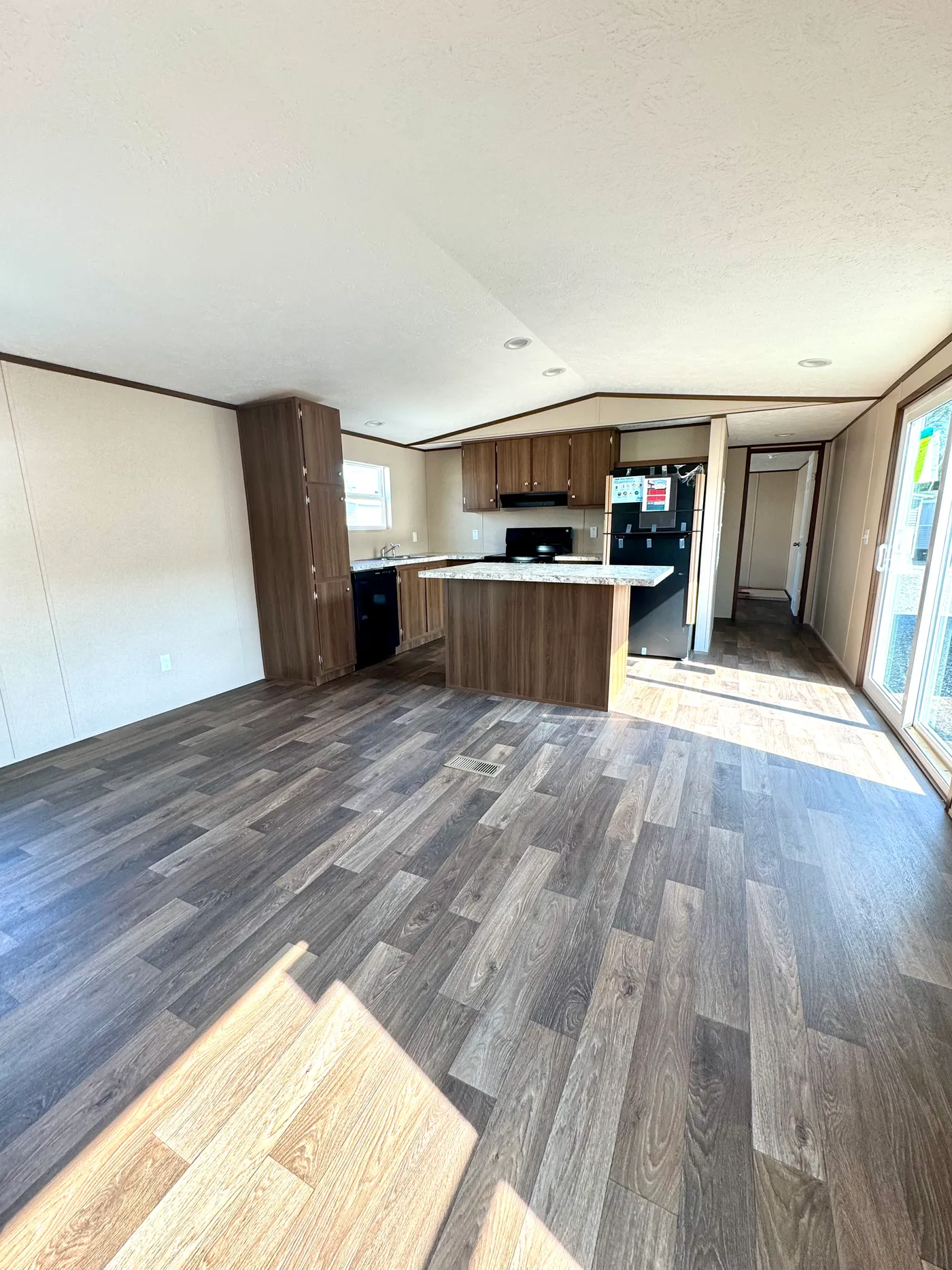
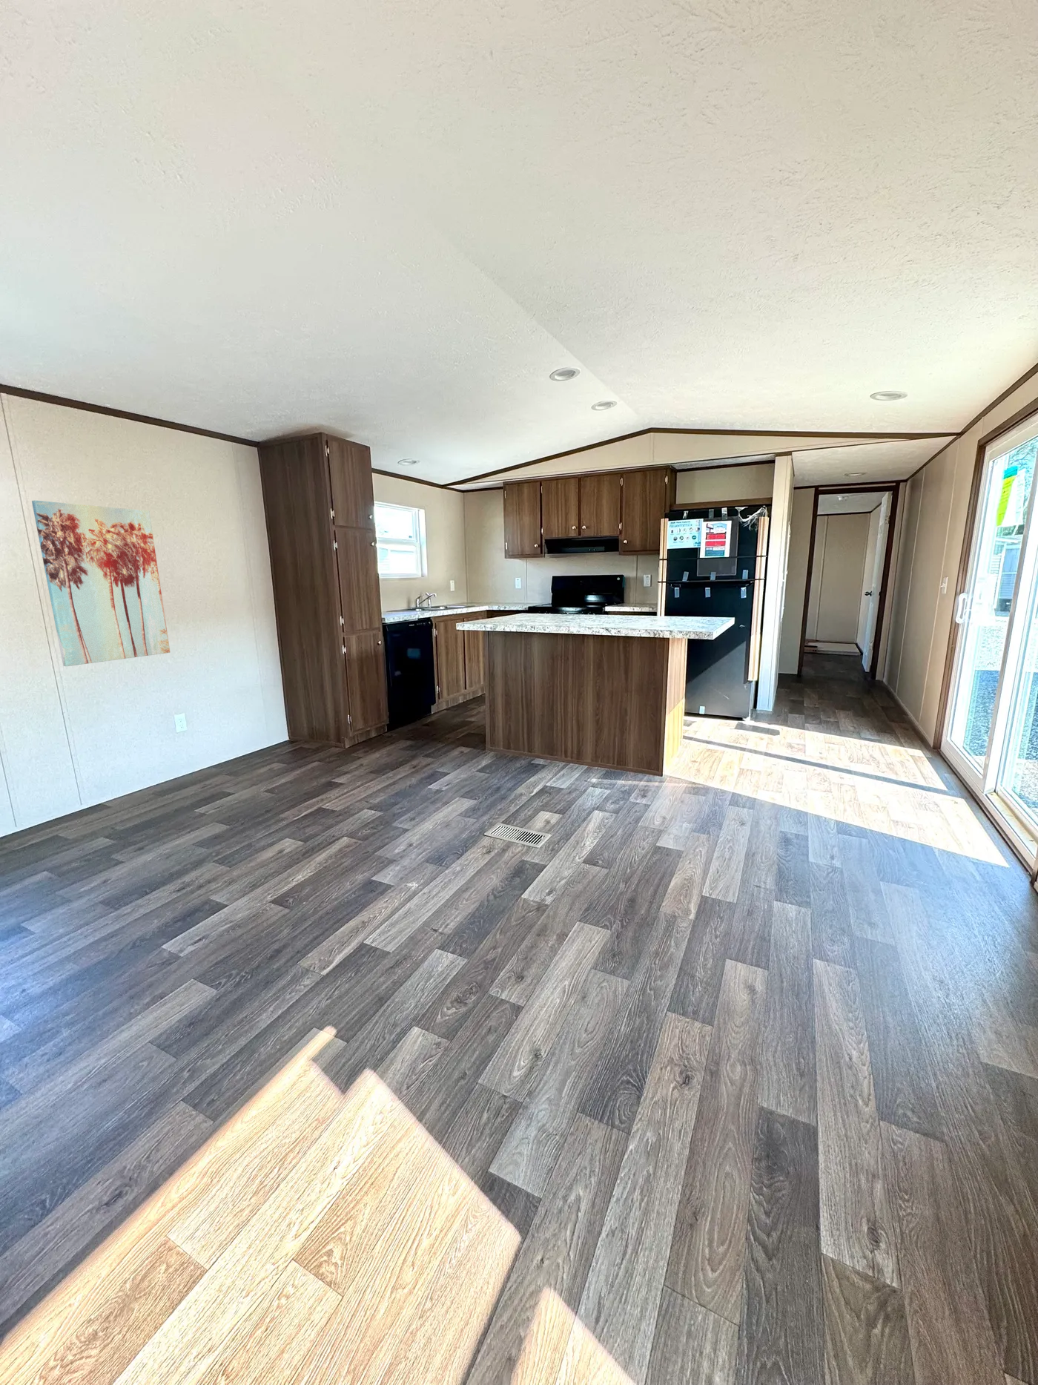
+ wall art (108, 585)
